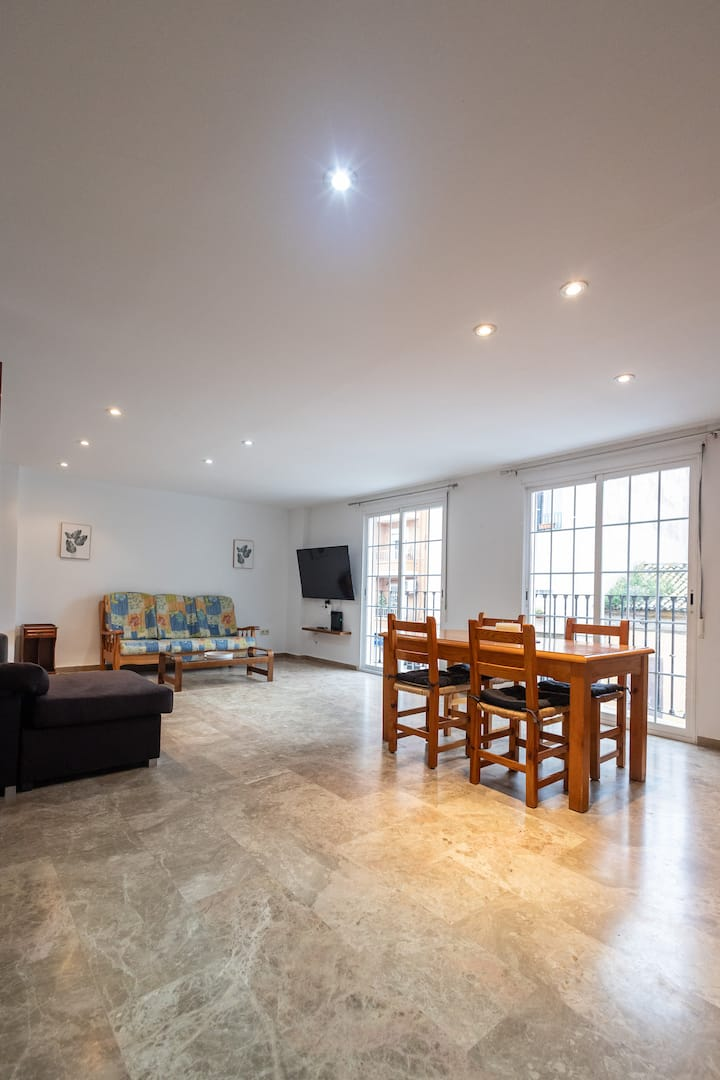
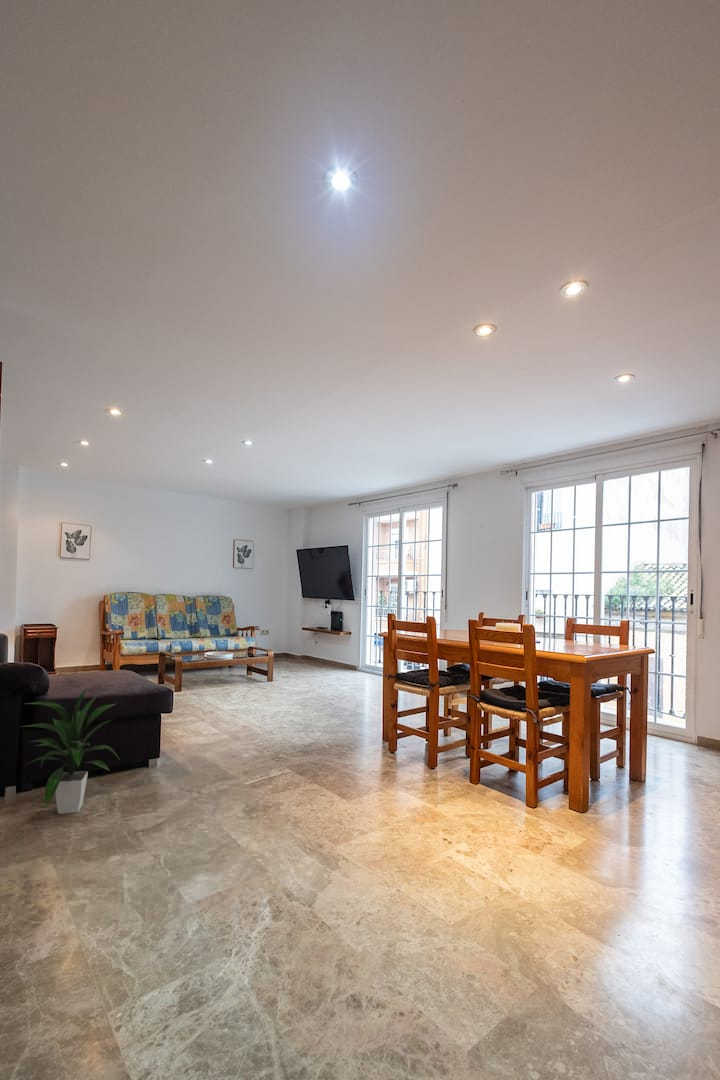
+ indoor plant (69, 749)
